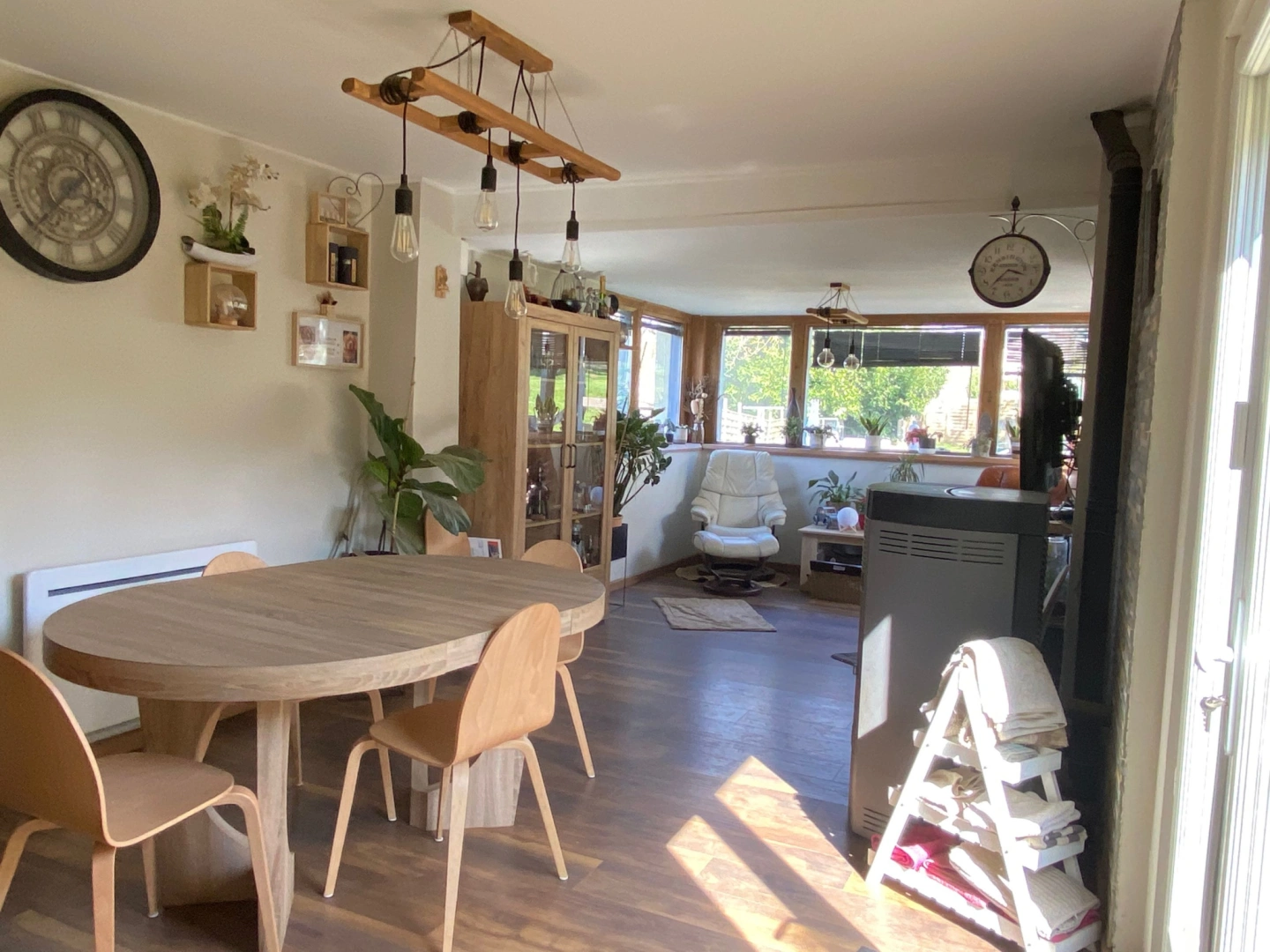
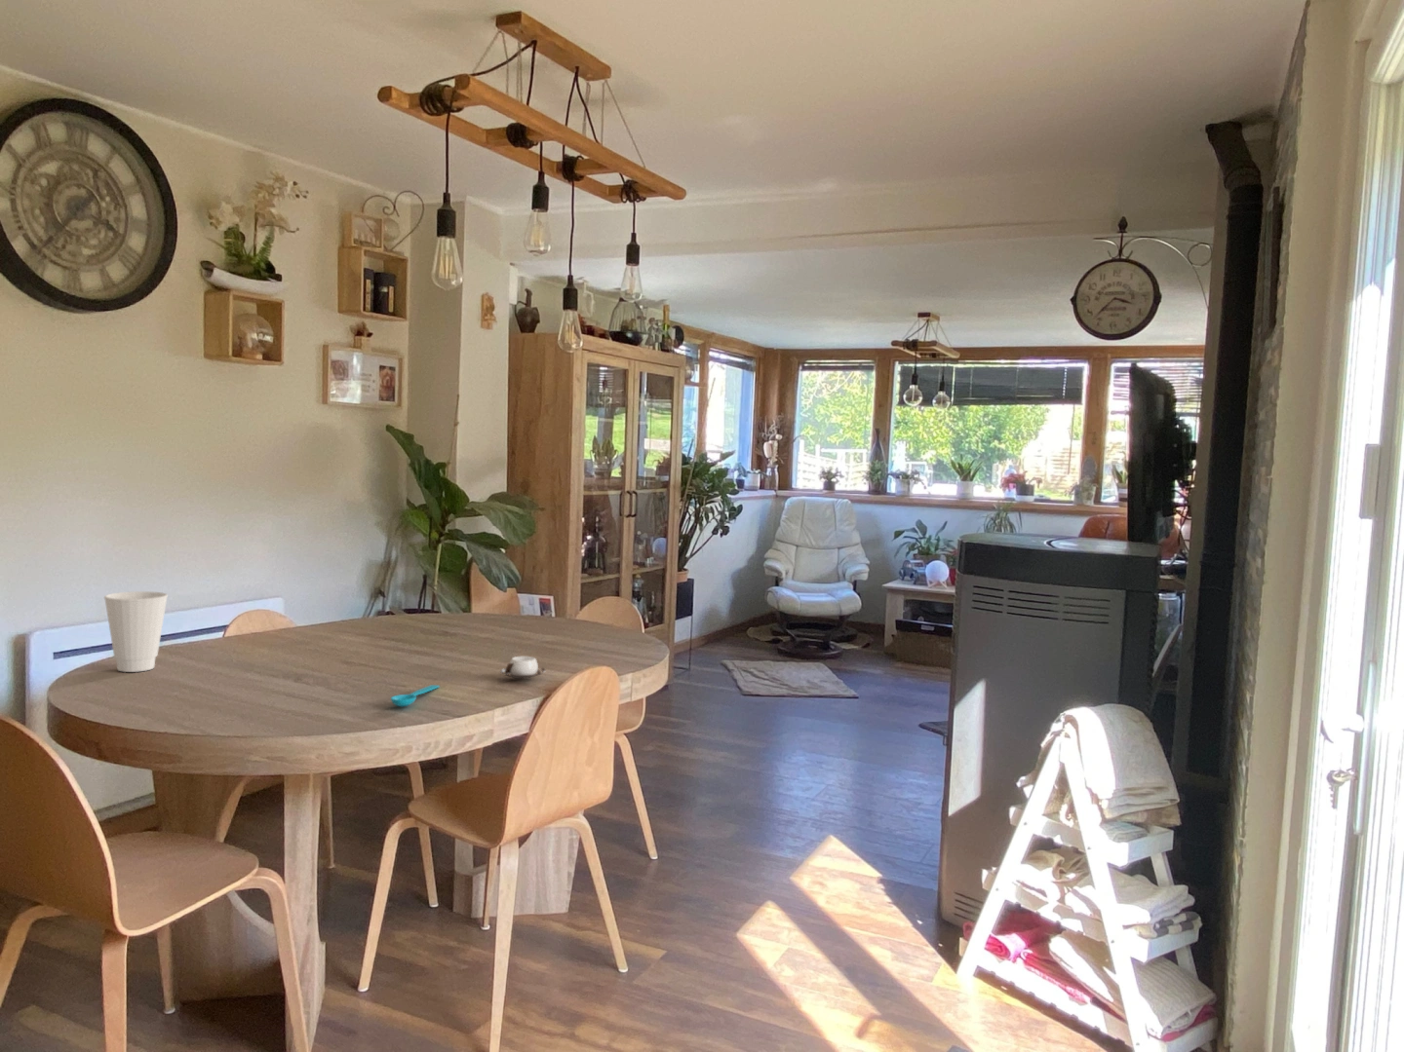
+ cup (136, 631)
+ spoon (417, 693)
+ cup (523, 669)
